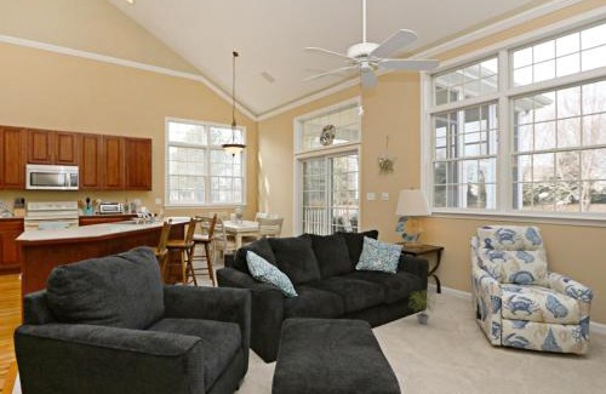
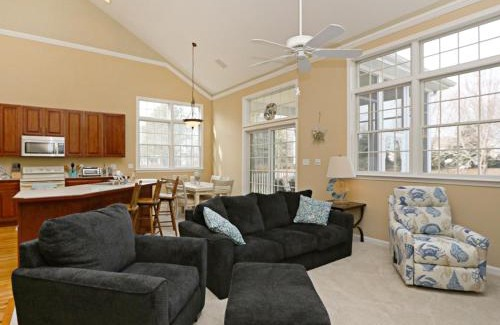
- potted plant (422, 304)
